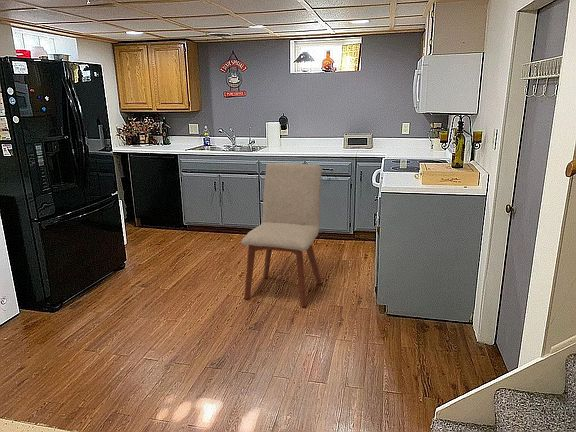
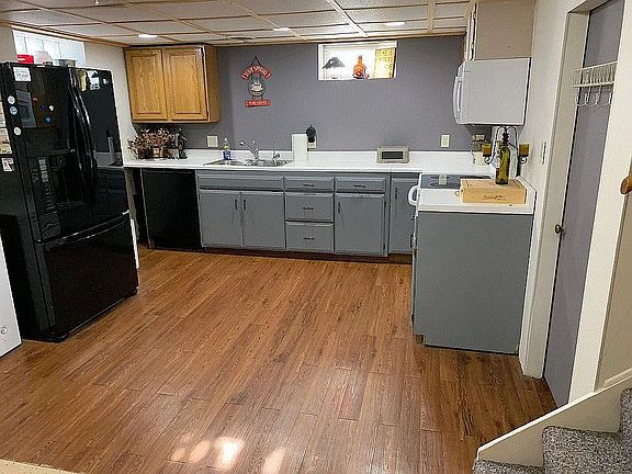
- chair (284, 230)
